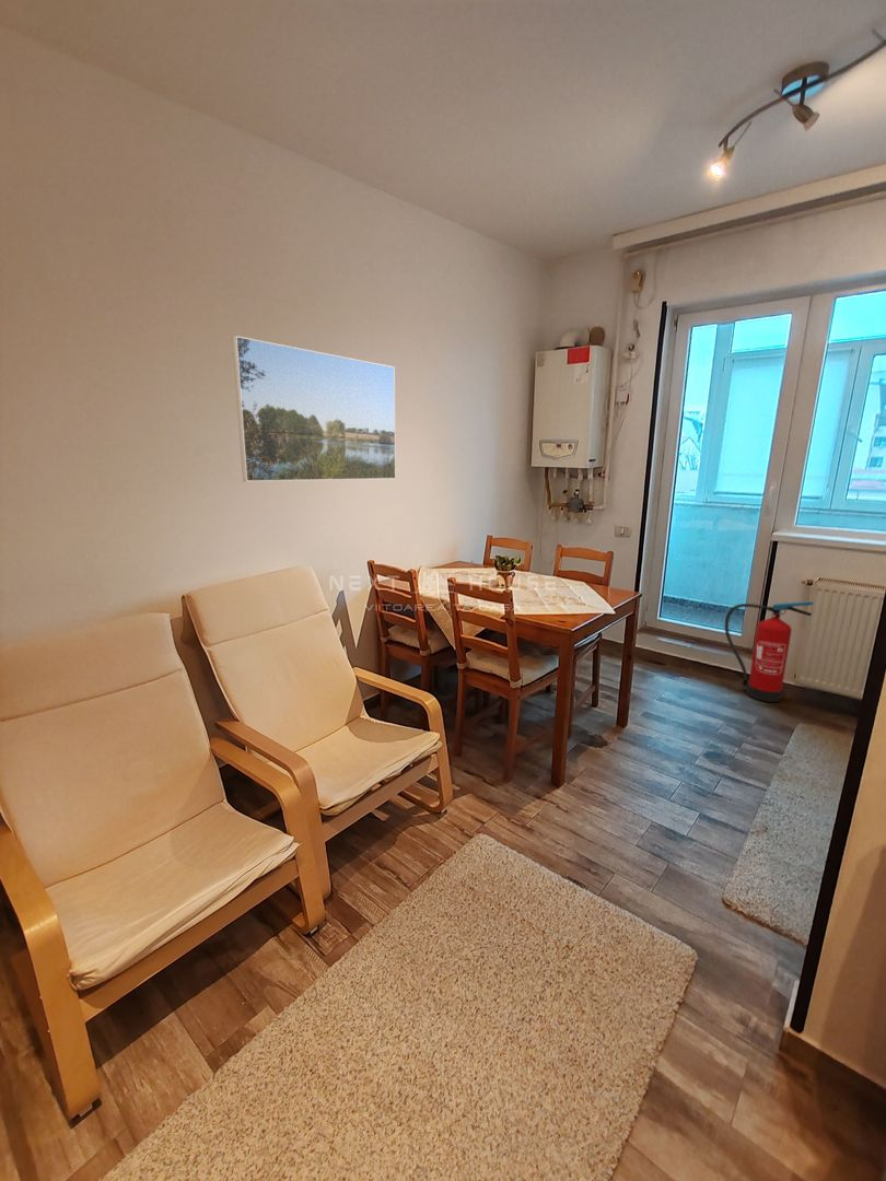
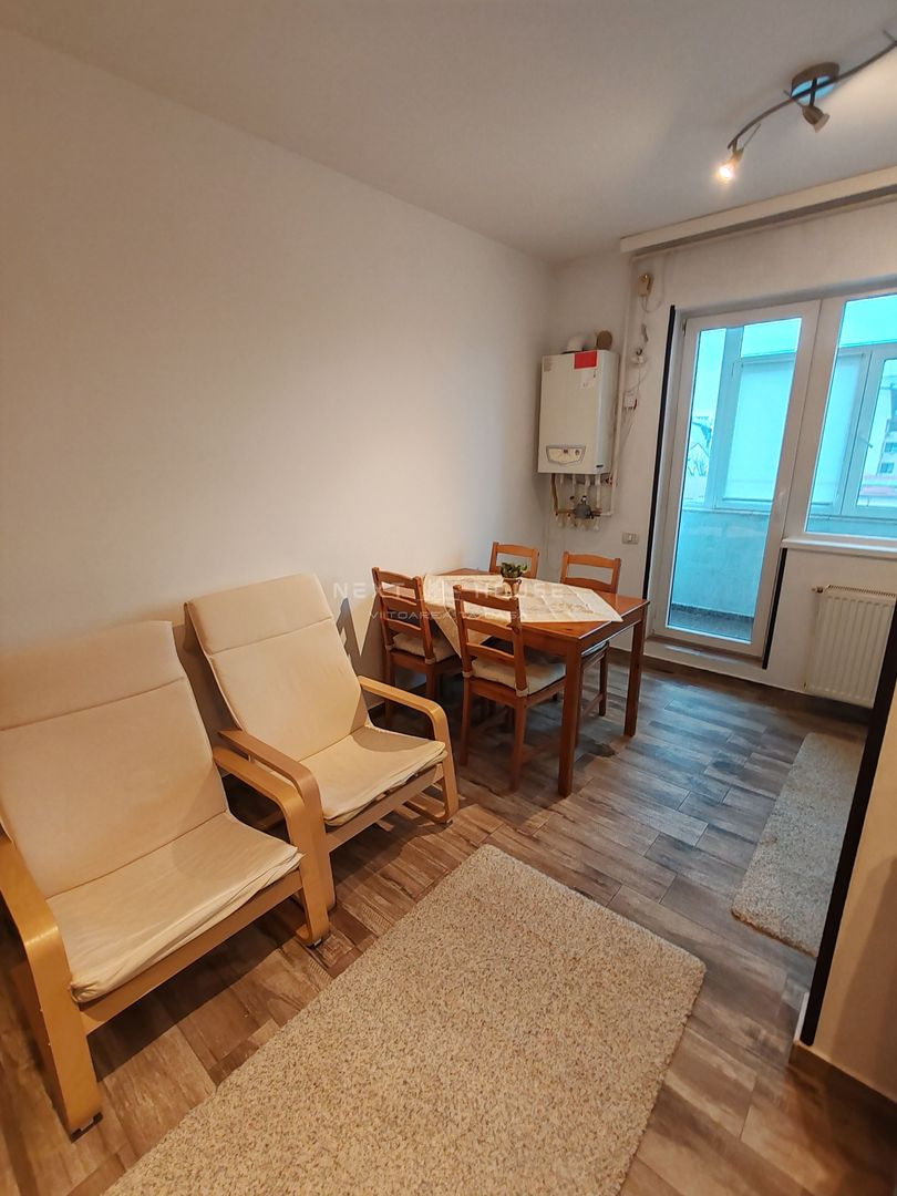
- fire extinguisher (761, 645)
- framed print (326, 418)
